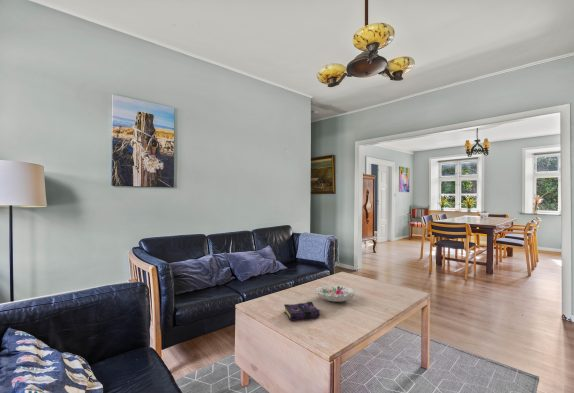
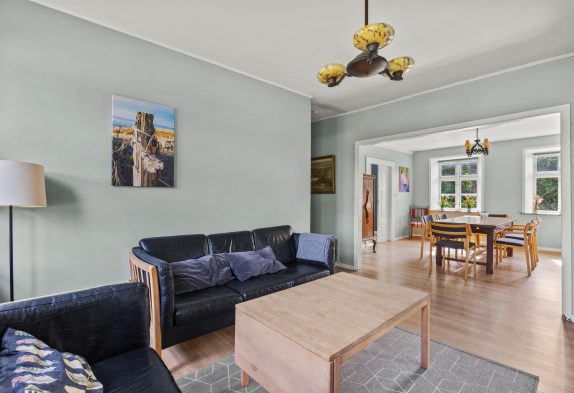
- book (301, 311)
- decorative bowl (335, 293)
